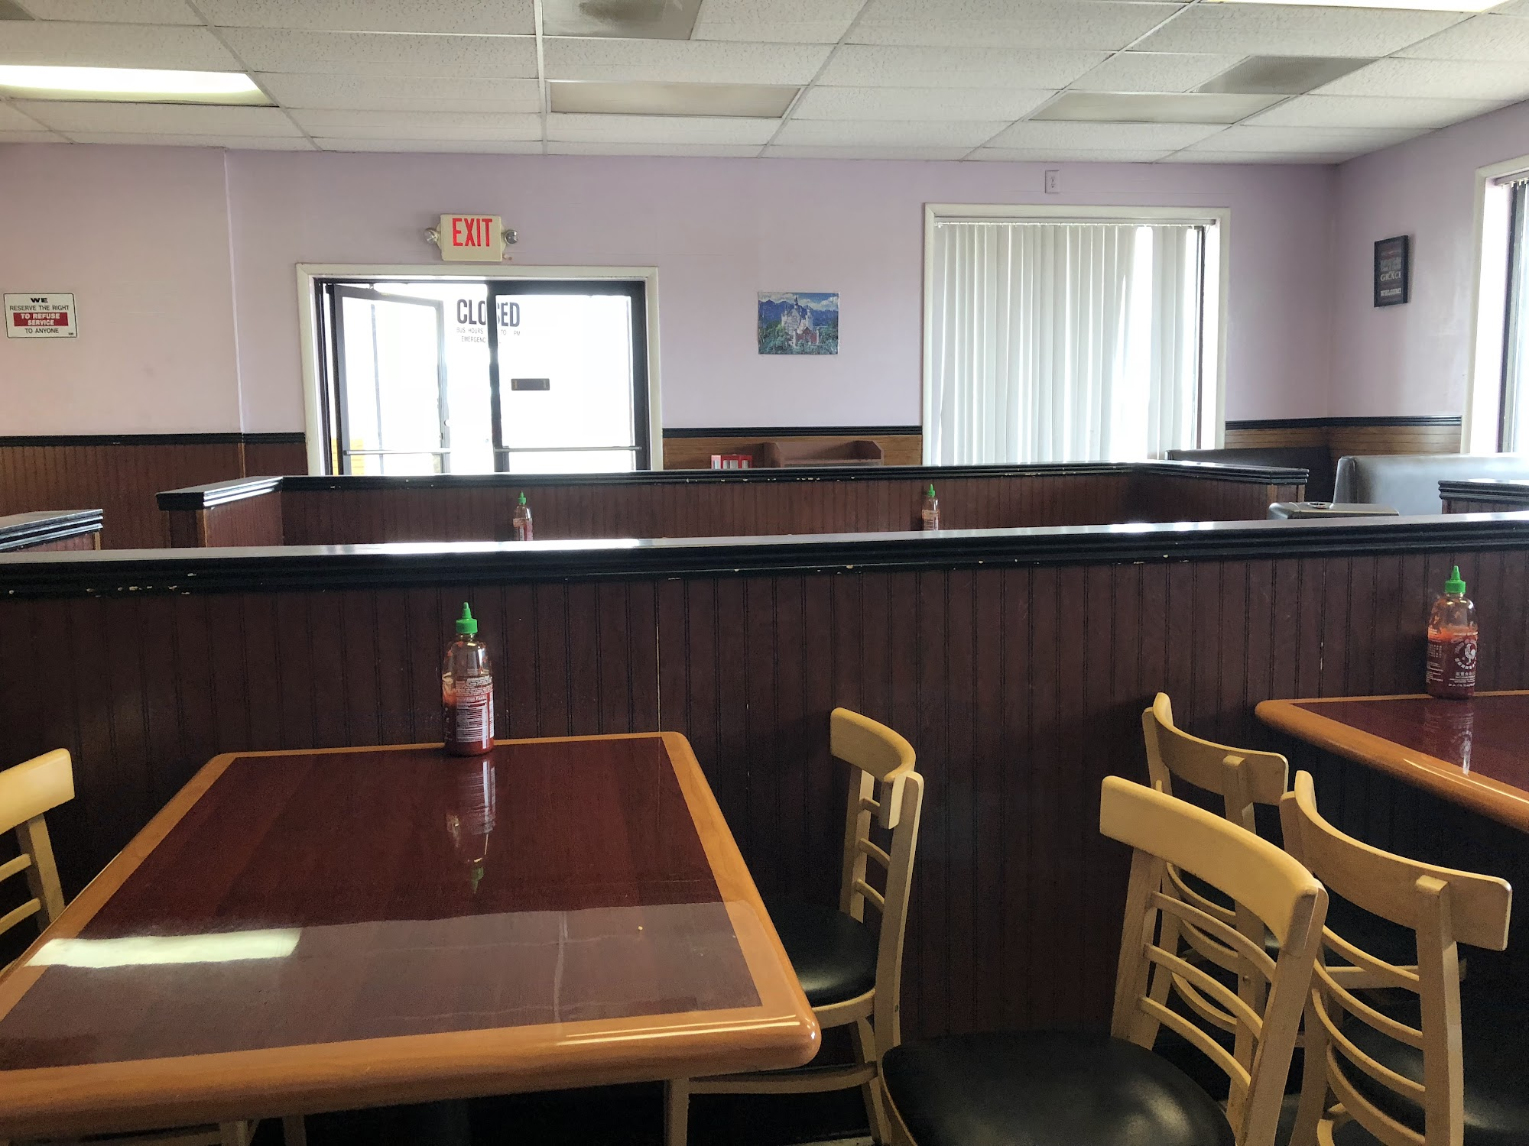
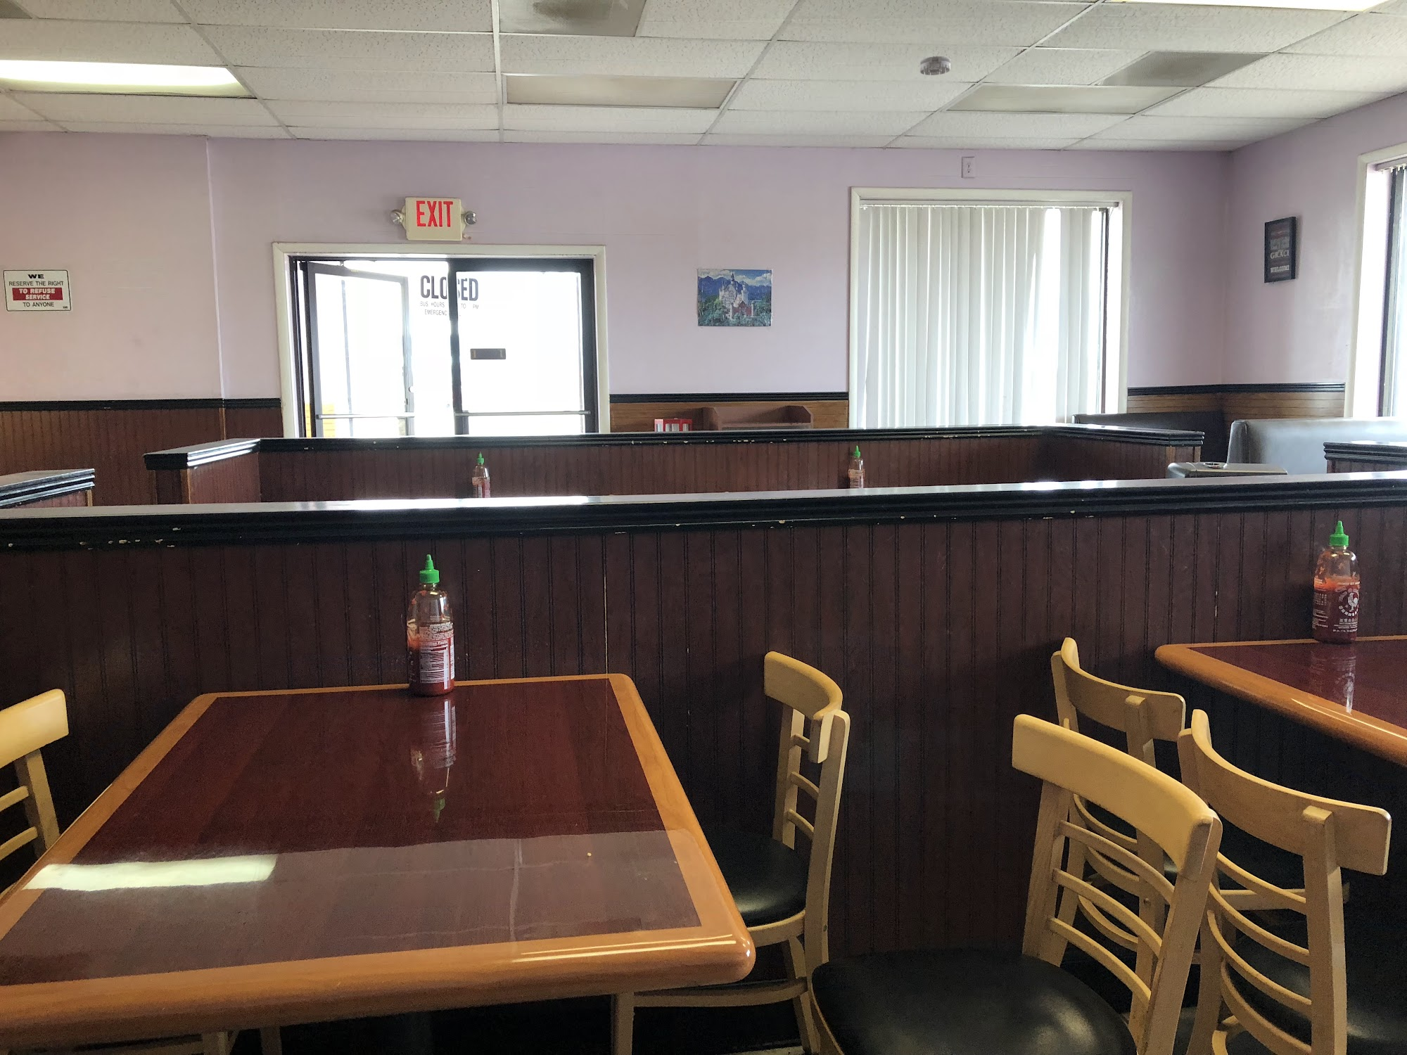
+ smoke detector (935, 64)
